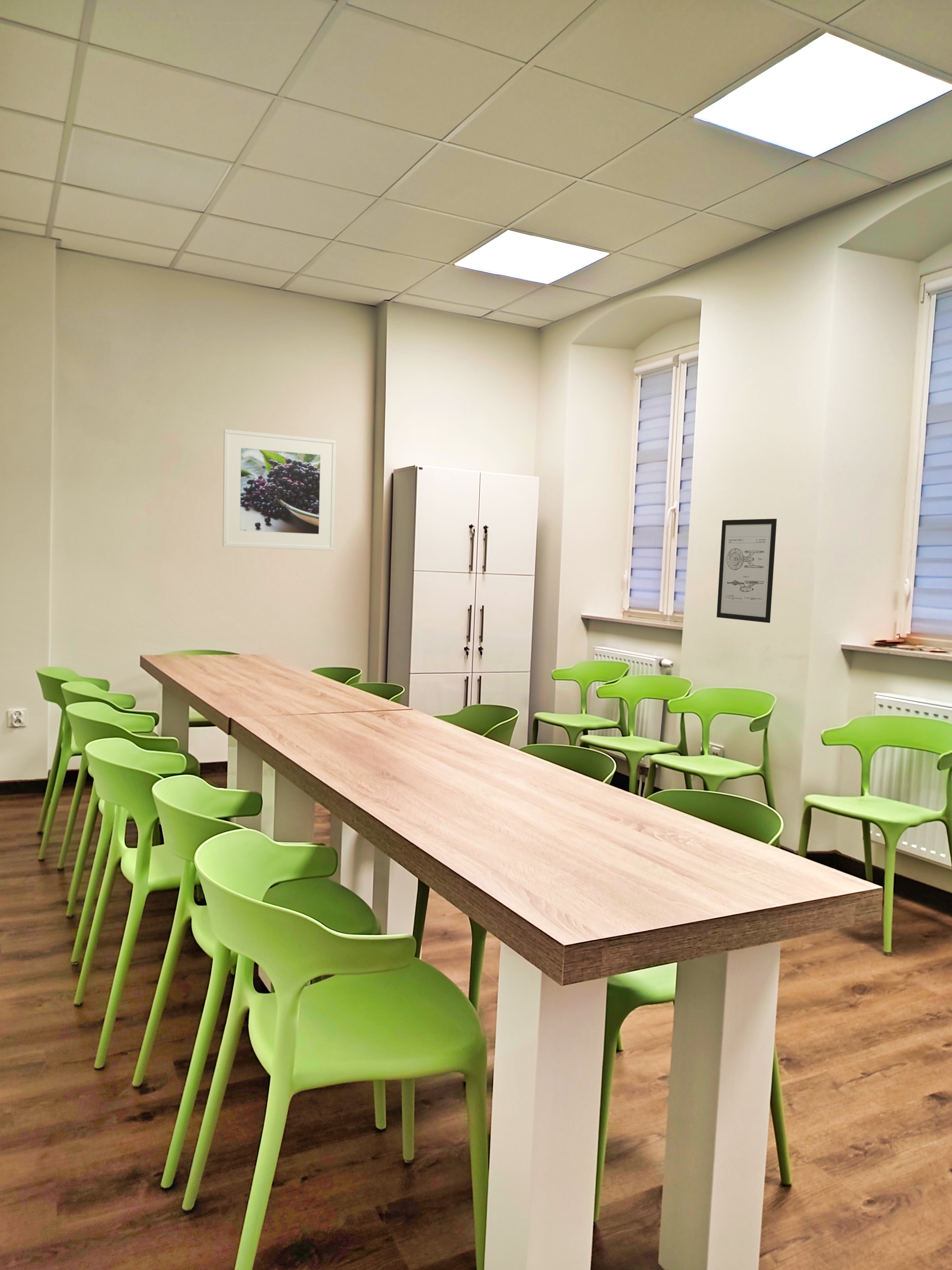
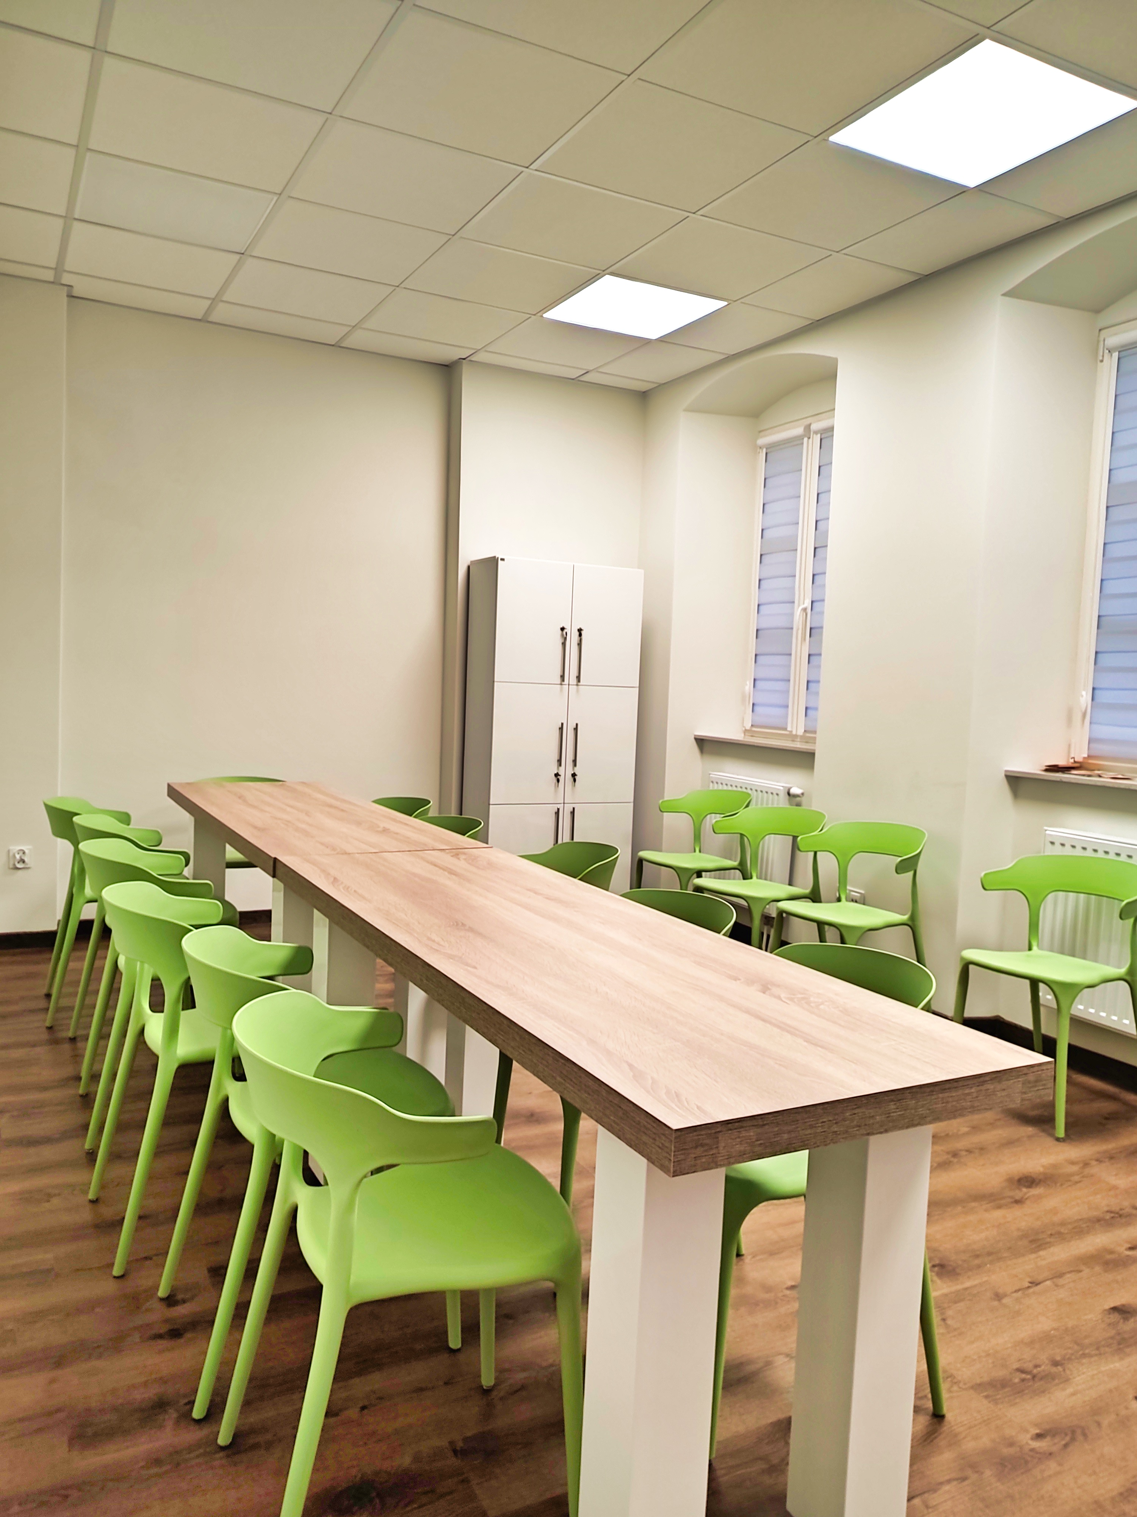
- wall art (745, 570)
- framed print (281, 492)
